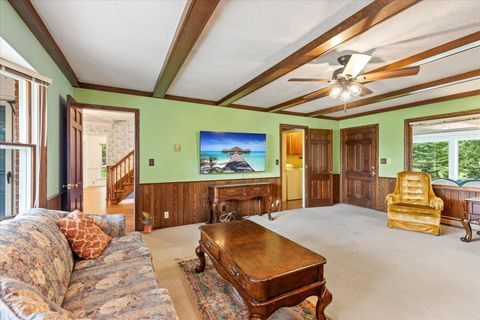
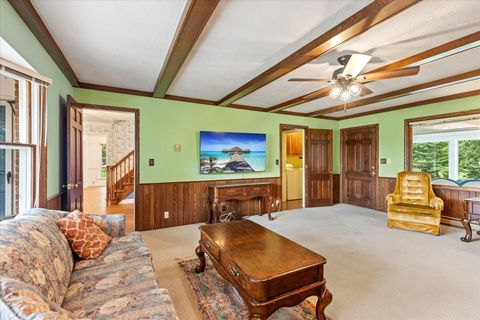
- potted plant (148, 222)
